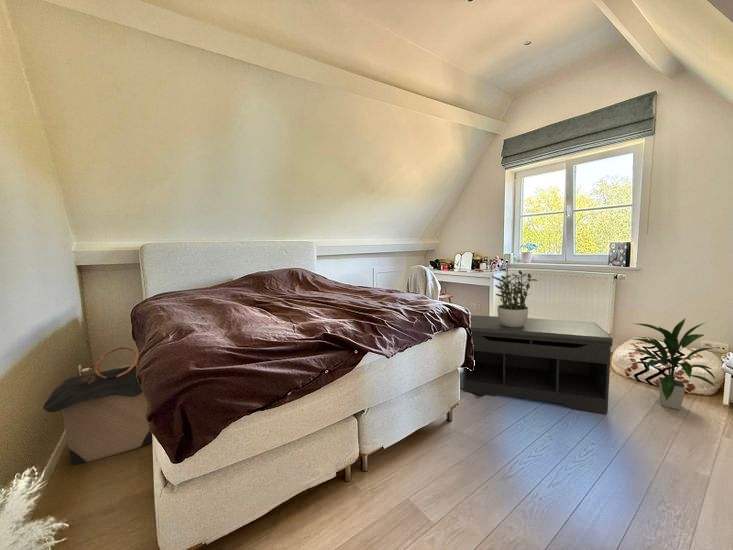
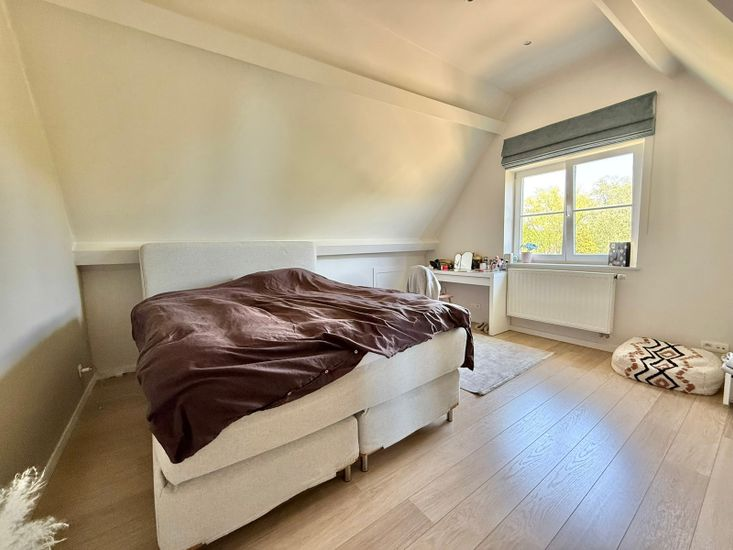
- indoor plant (670, 362)
- potted plant (514, 298)
- laundry hamper (108, 401)
- bench (528, 357)
